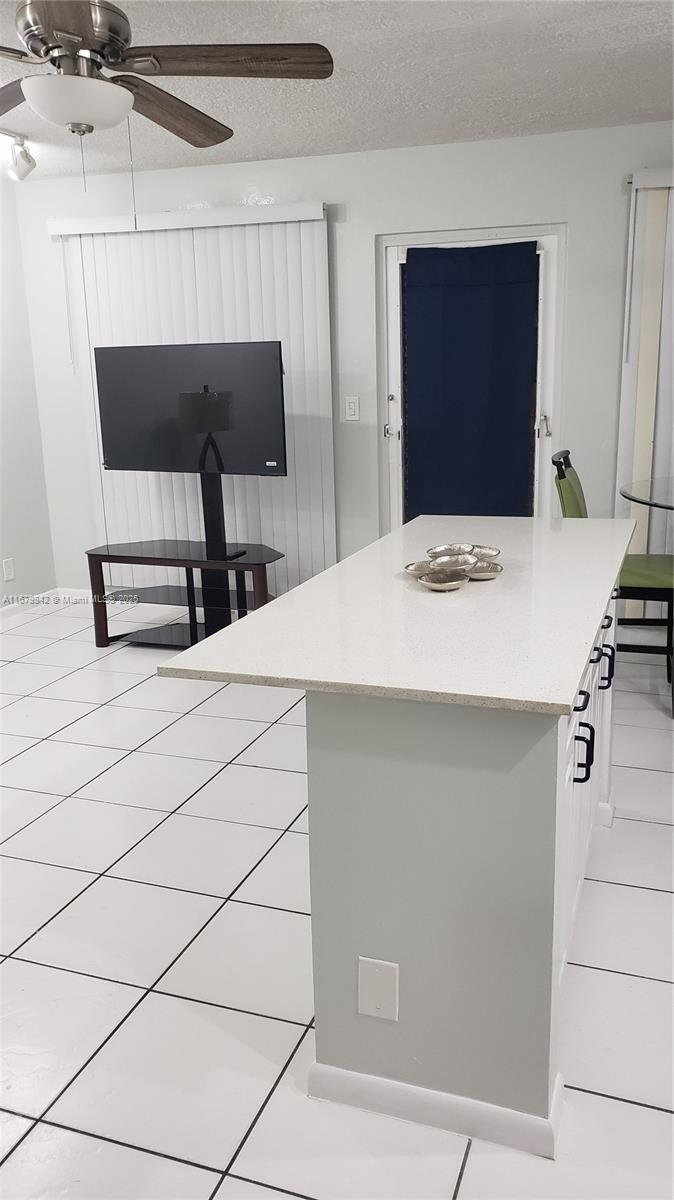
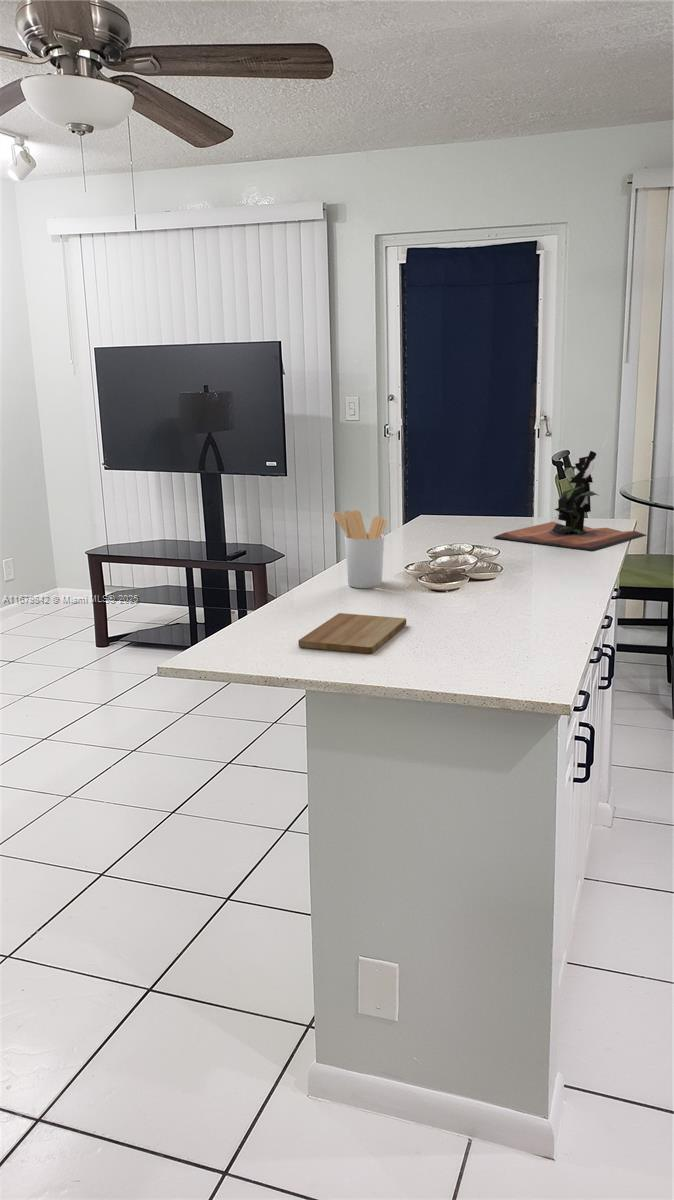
+ cutting board (354, 632)
+ utensil holder (358, 546)
+ plant (571, 492)
